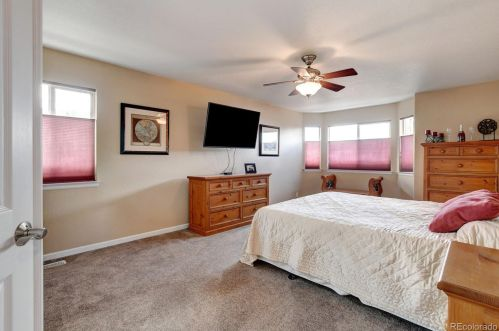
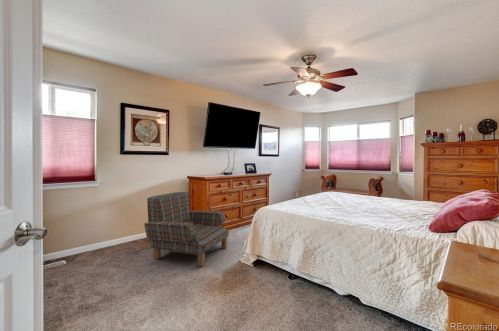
+ armchair (190, 223)
